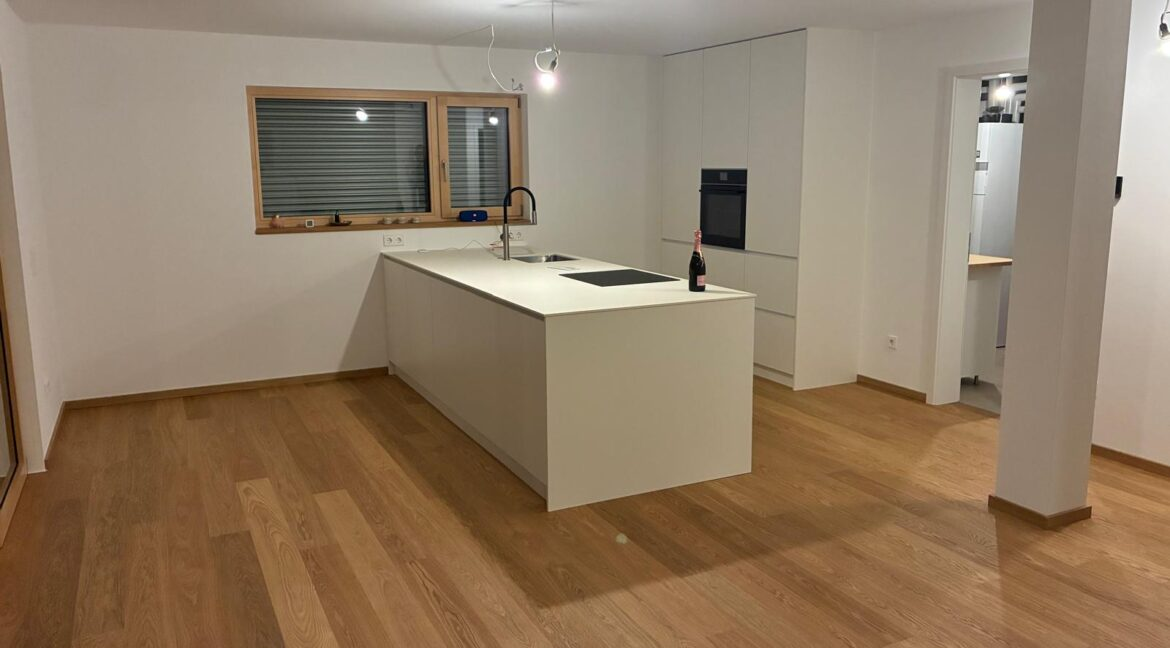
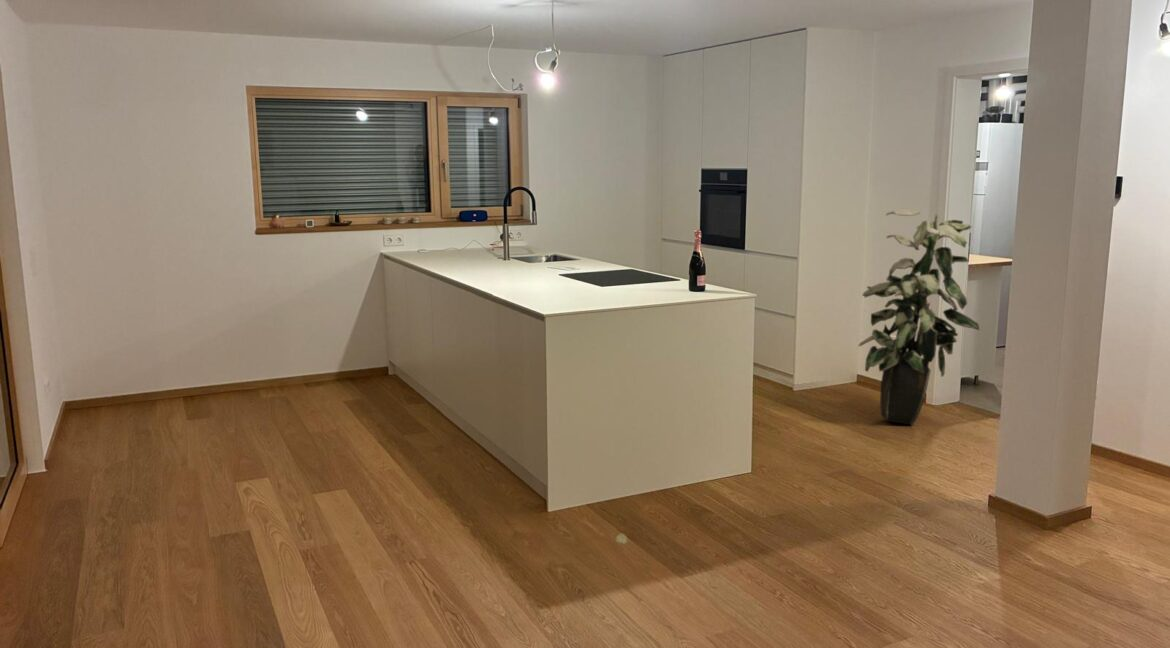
+ indoor plant (911, 316)
